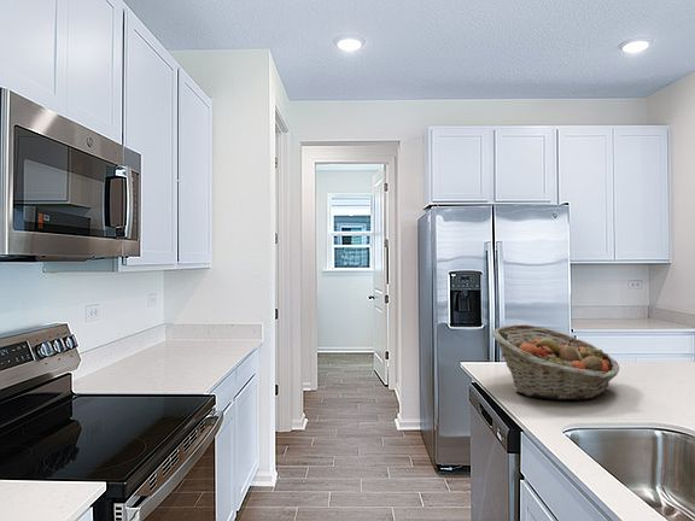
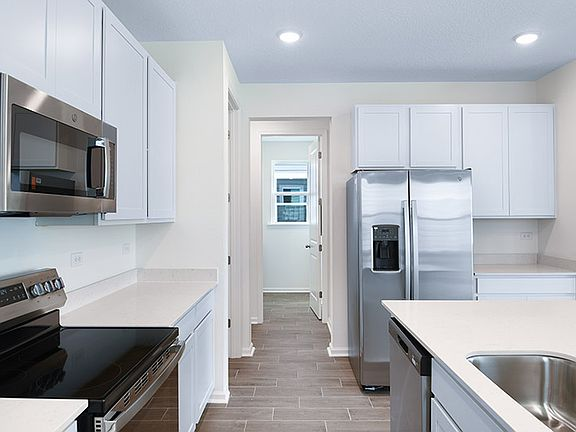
- fruit basket (554, 358)
